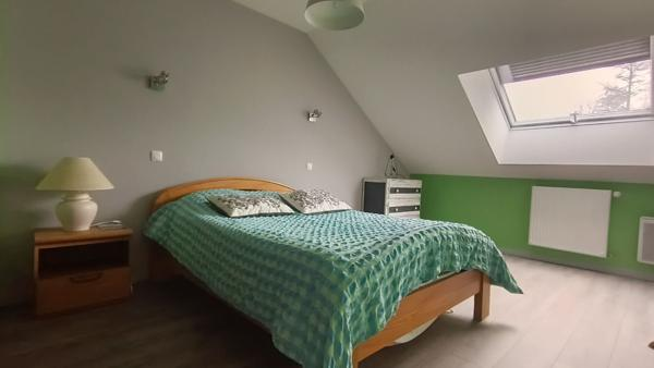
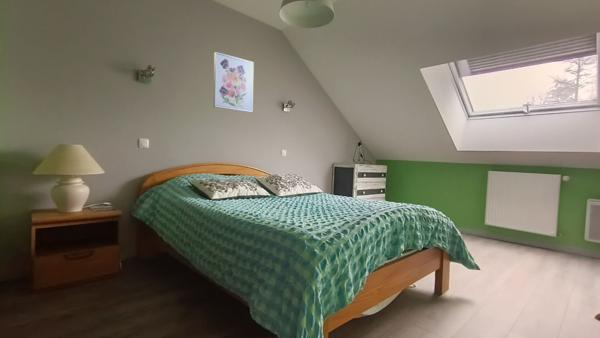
+ wall art (234, 83)
